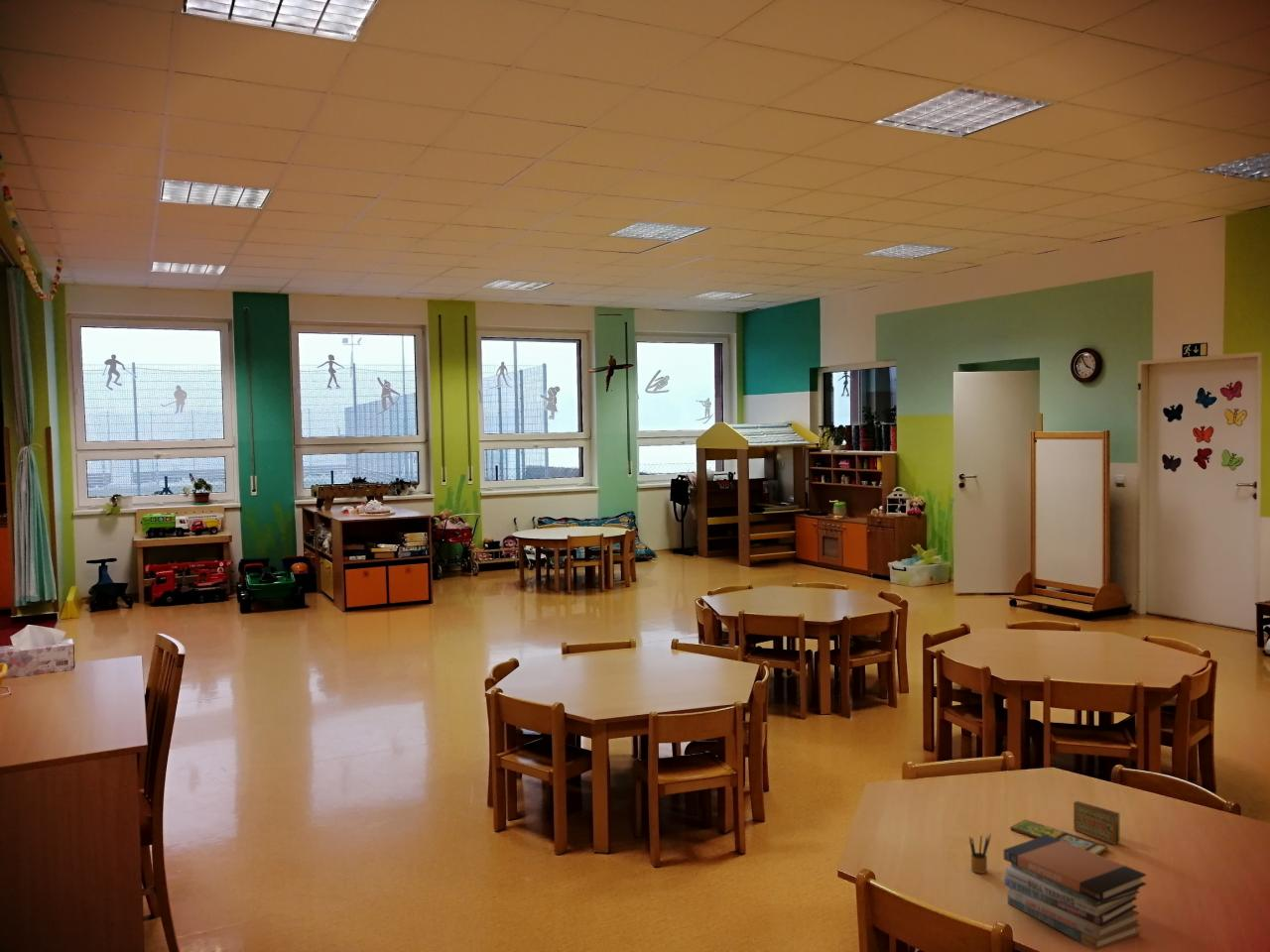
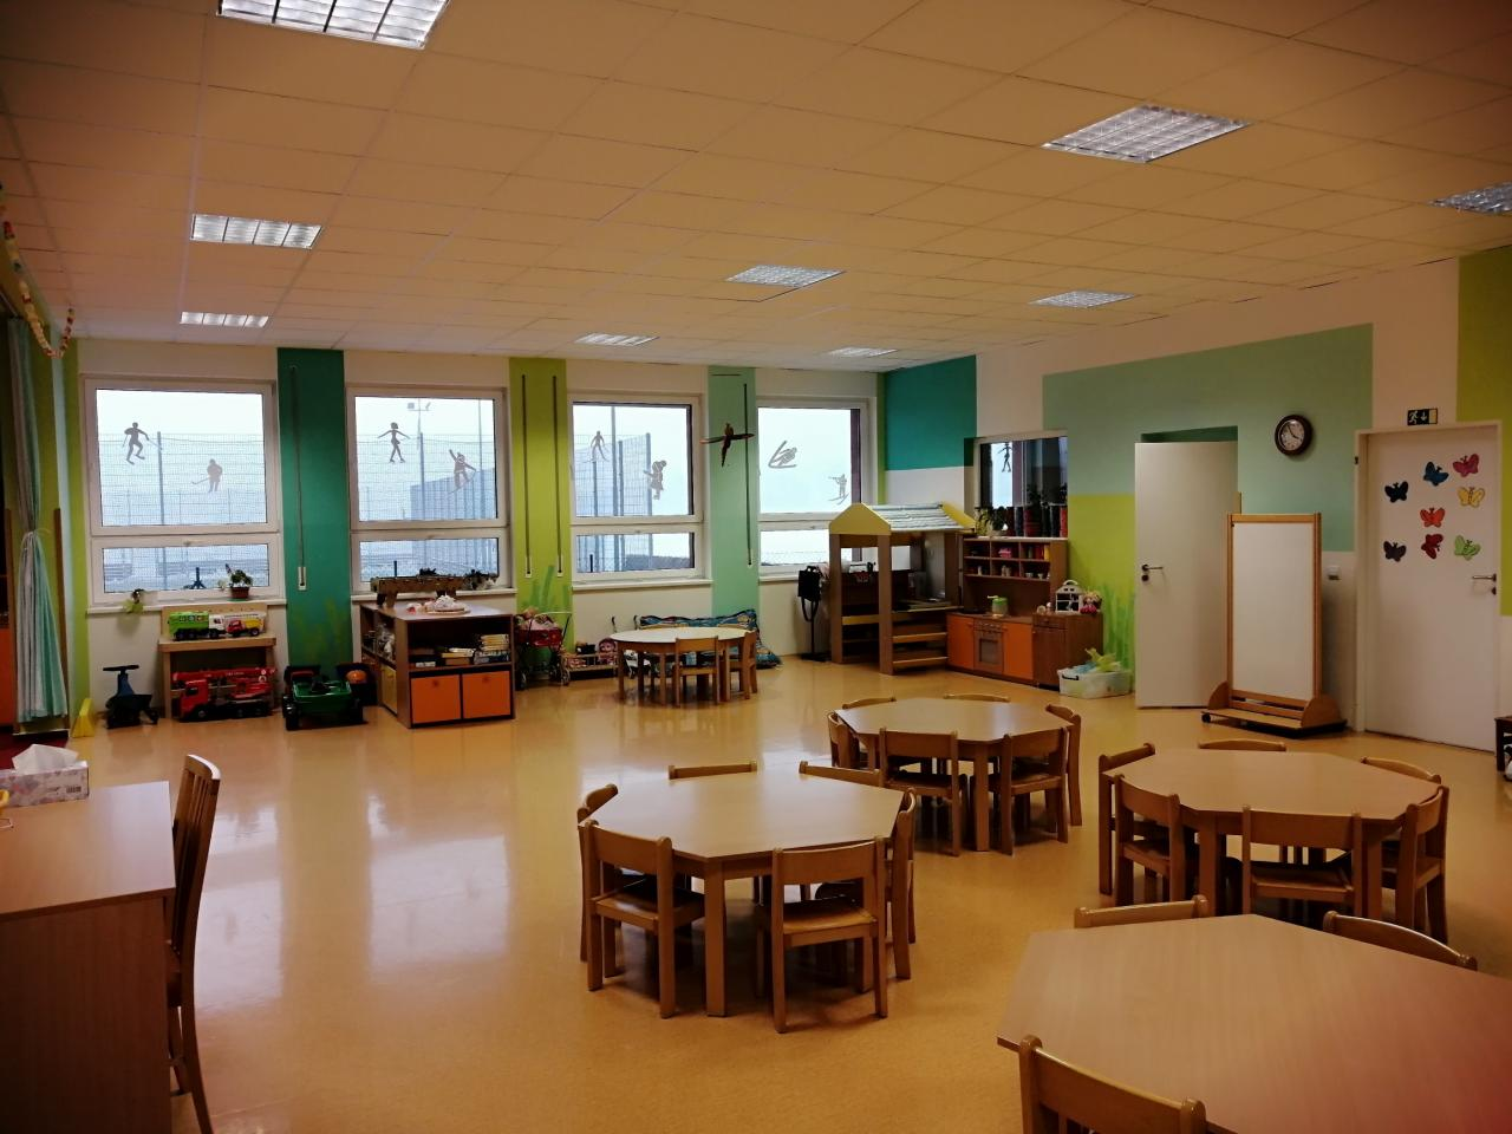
- book stack (1071, 889)
- board game (1060, 830)
- pencil box (978, 853)
